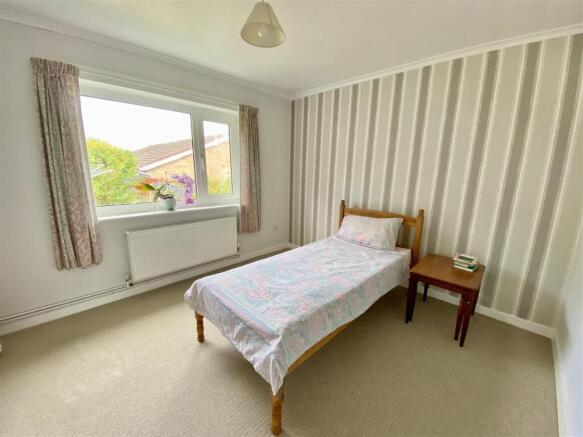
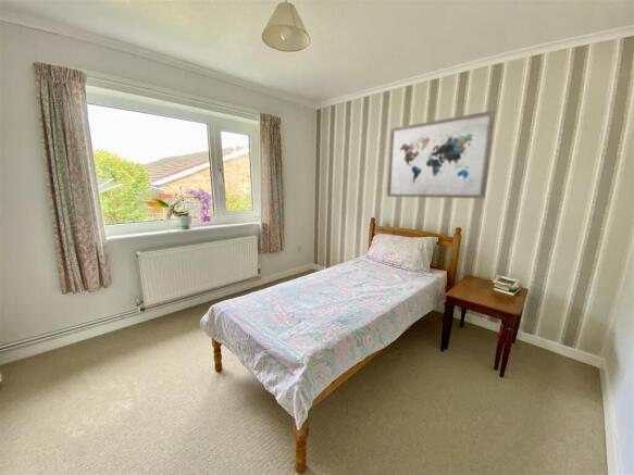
+ wall art (433, 160)
